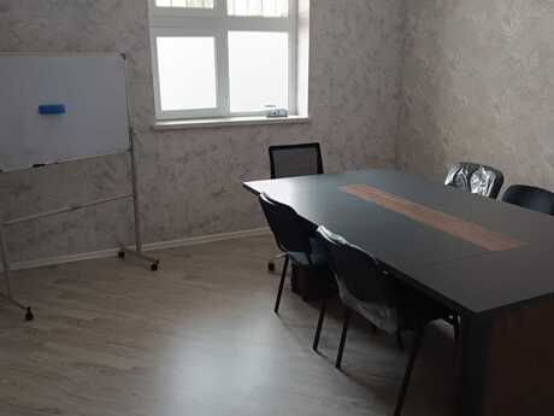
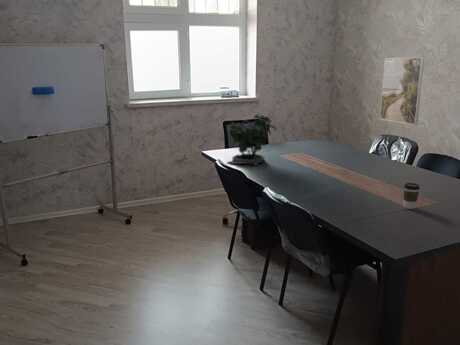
+ potted plant (251, 137)
+ coffee cup (410, 196)
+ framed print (400, 90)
